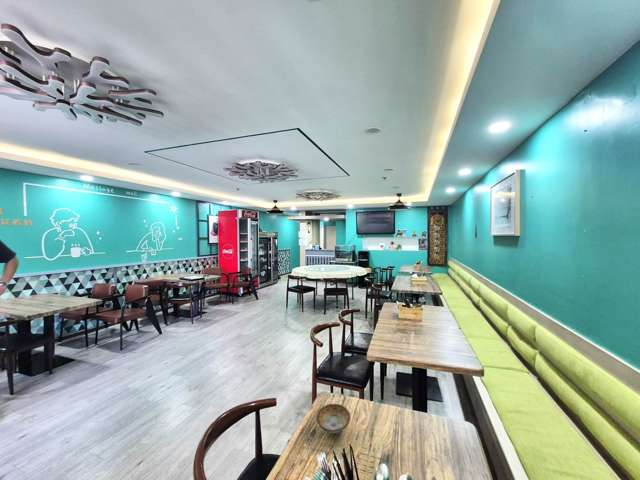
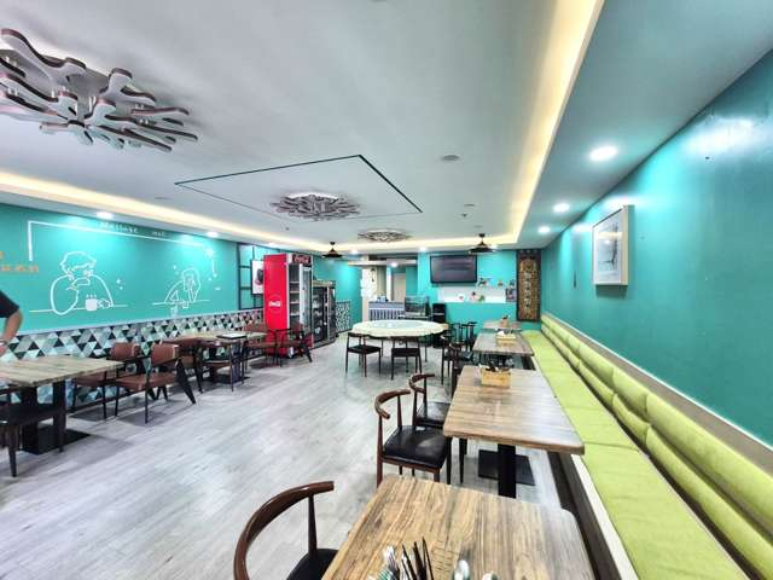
- bowl (333, 422)
